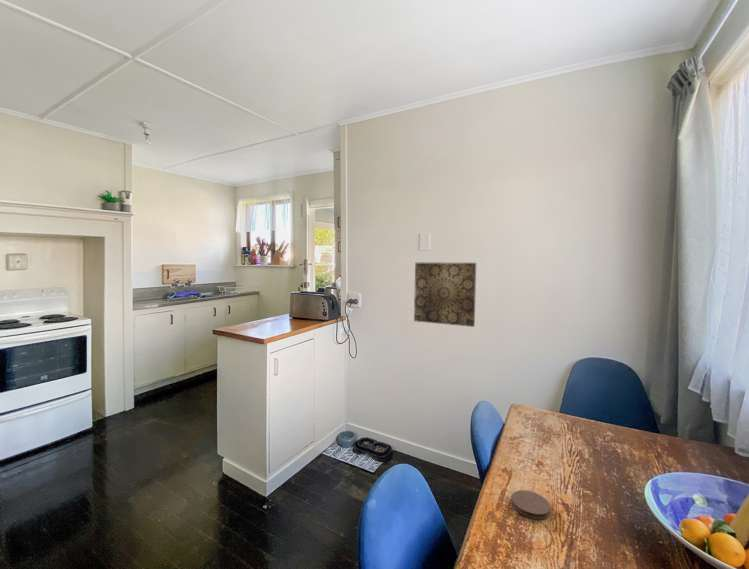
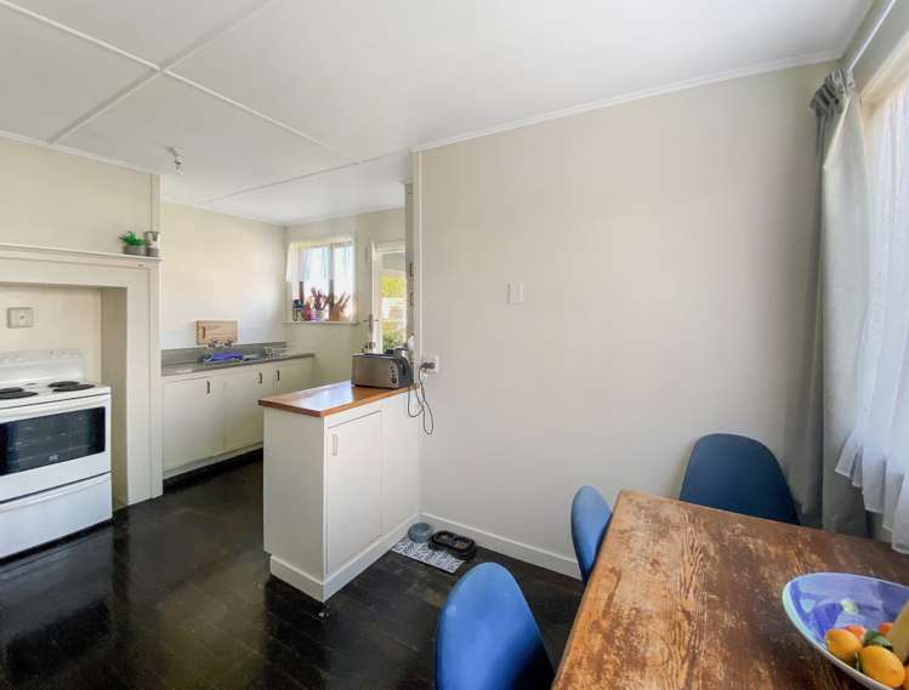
- coaster (530, 503)
- wall art (443, 293)
